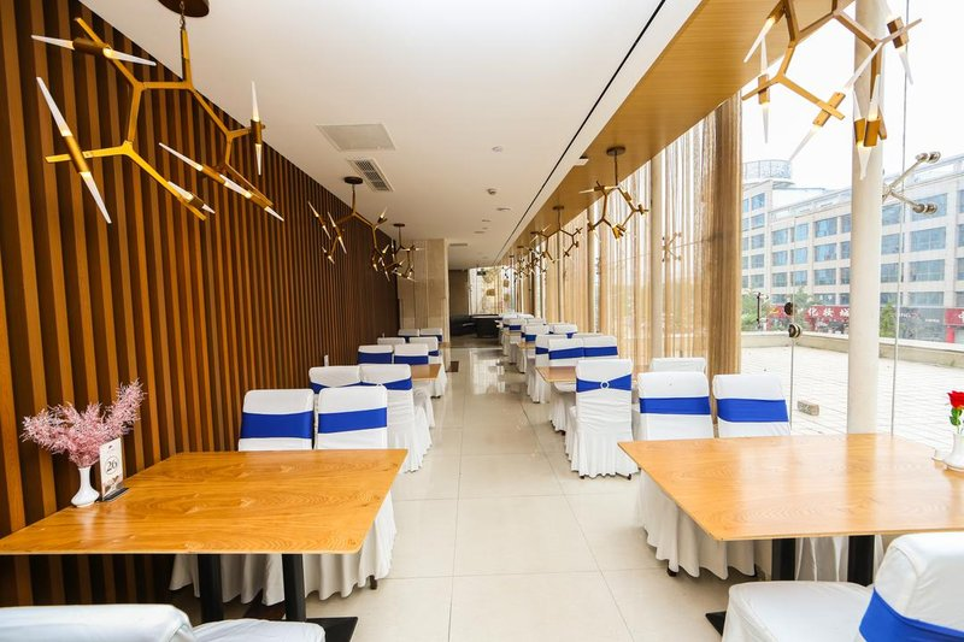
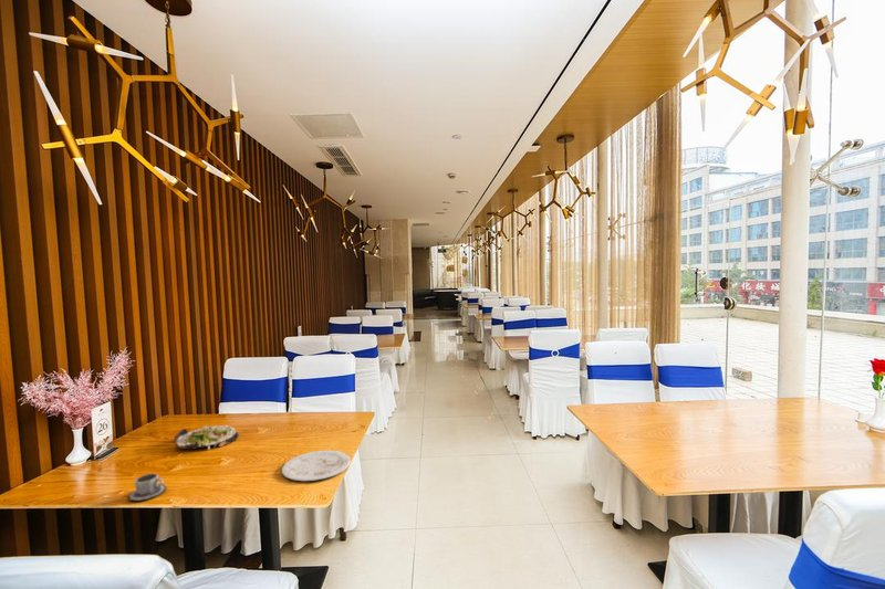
+ cup (147, 485)
+ plate (316, 465)
+ salad plate (208, 434)
